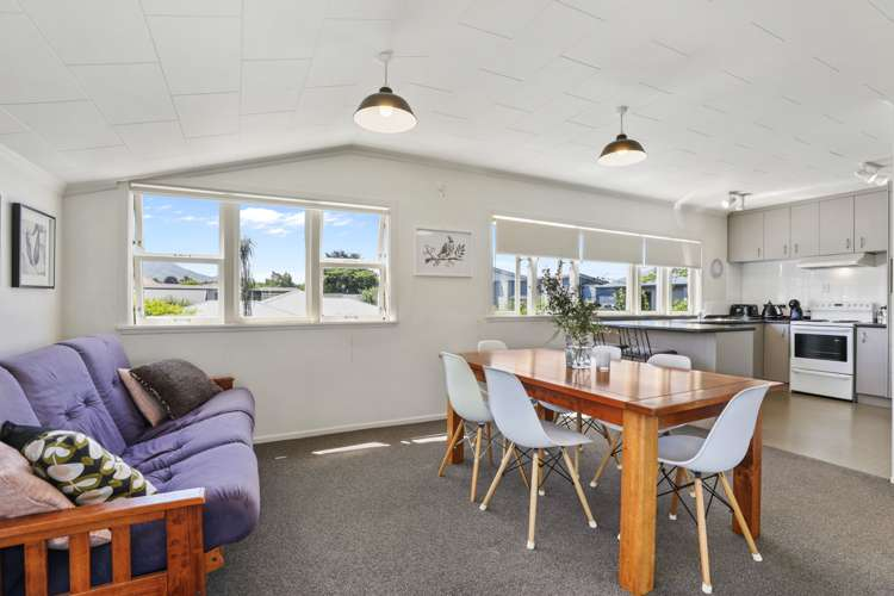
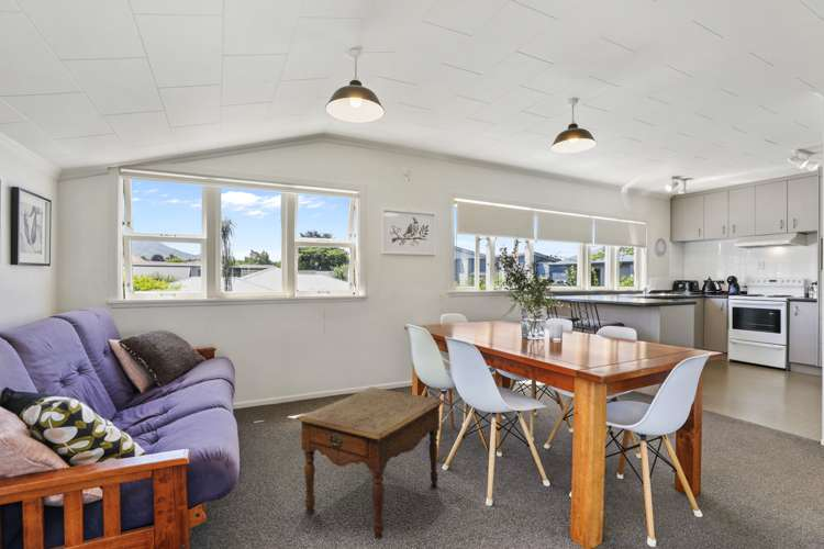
+ side table (375, 451)
